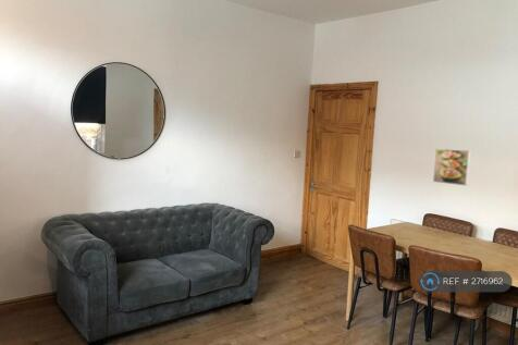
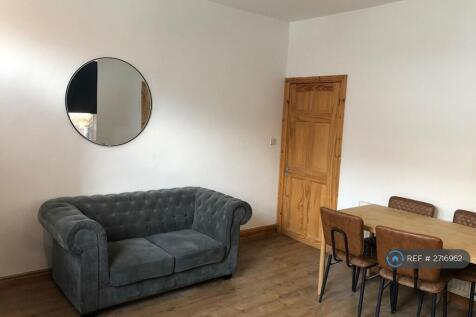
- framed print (451, 167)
